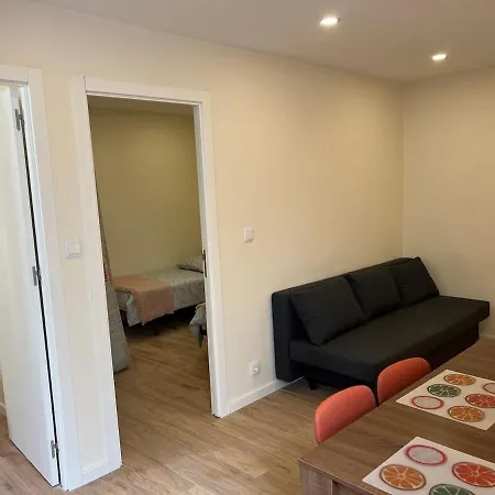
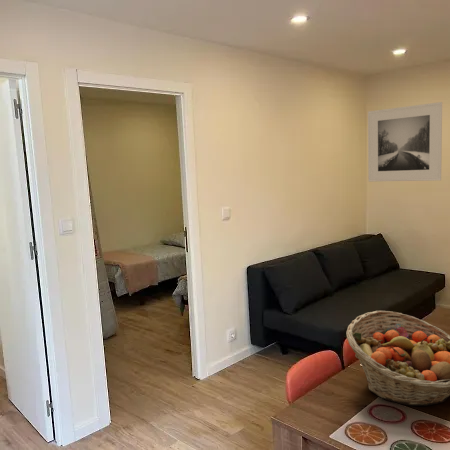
+ fruit basket (406, 354)
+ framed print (402, 144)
